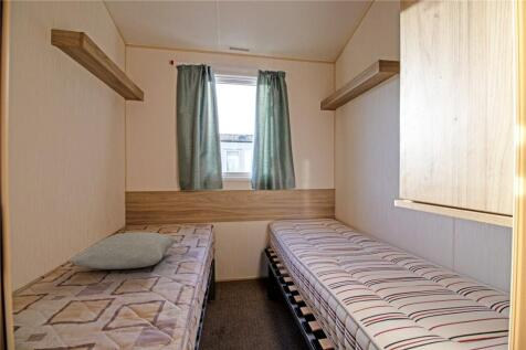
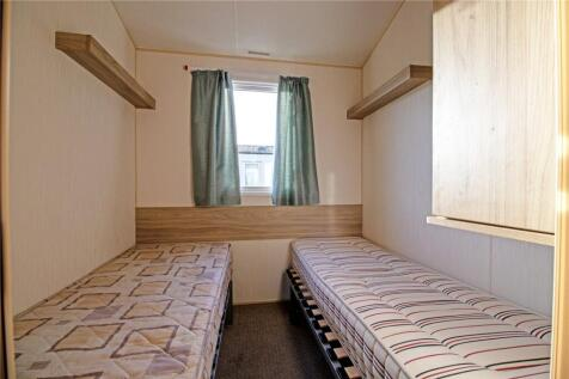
- pillow (132, 248)
